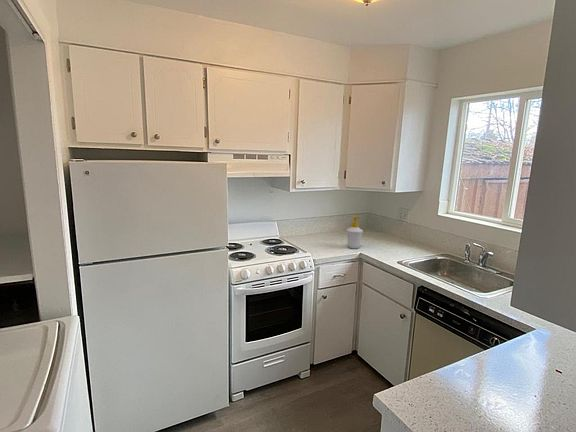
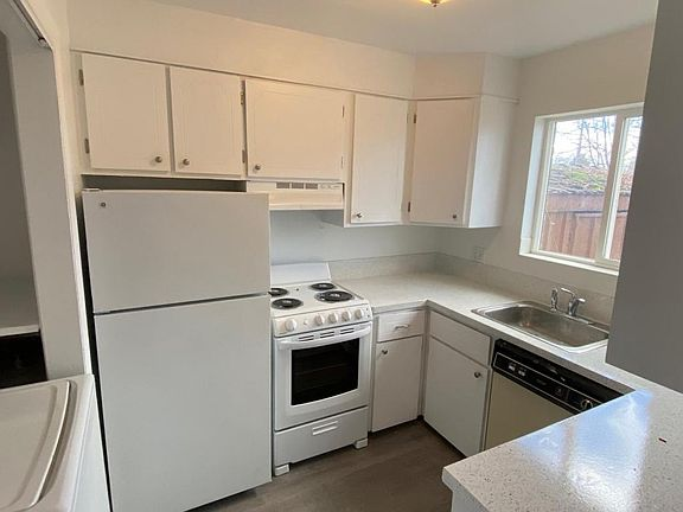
- soap bottle (354, 231)
